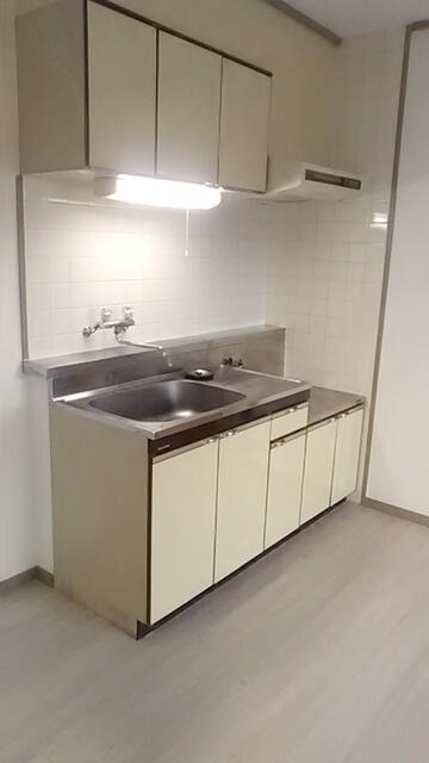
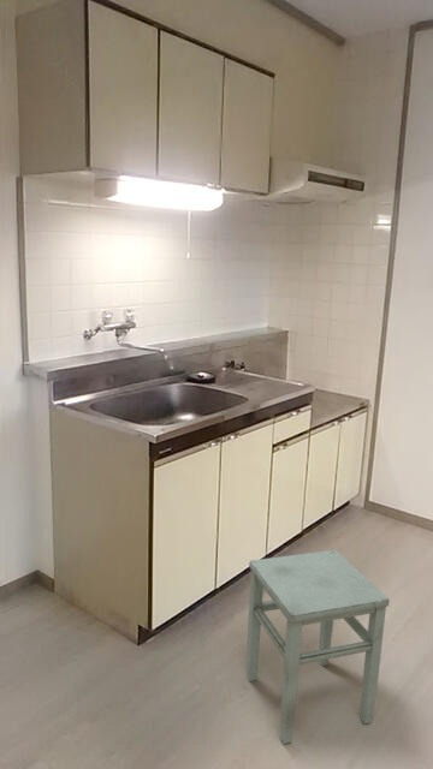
+ stool (320, 639)
